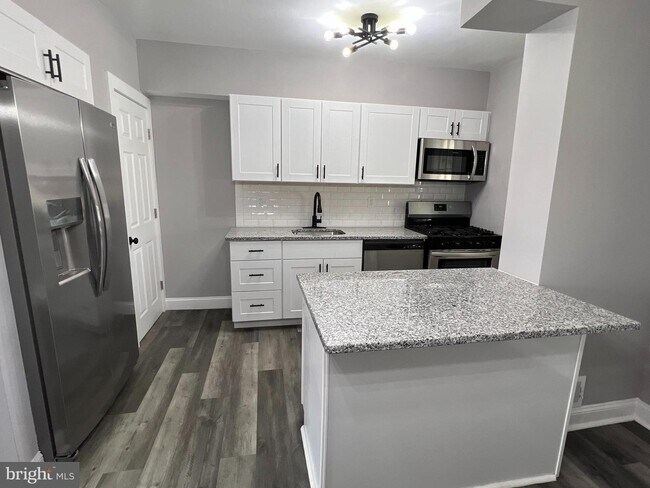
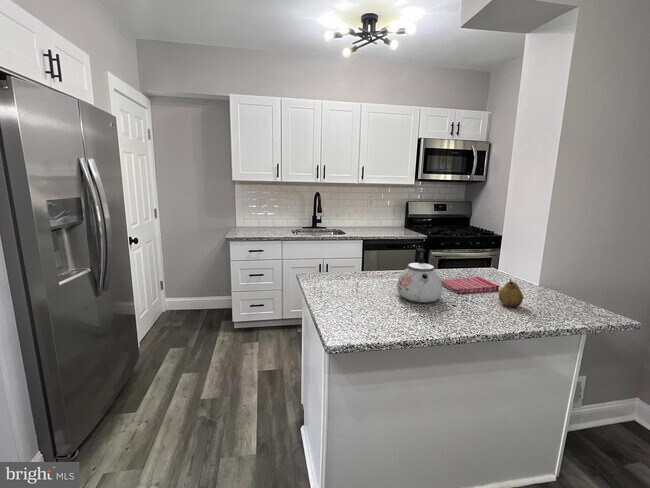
+ kettle (420, 273)
+ dish towel (467, 284)
+ fruit (511, 291)
